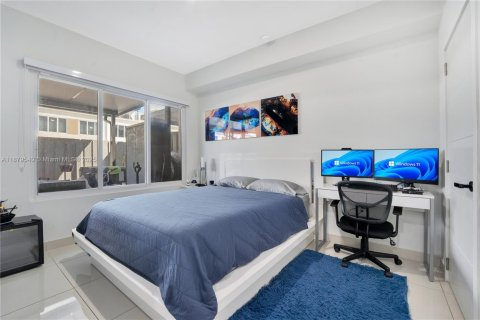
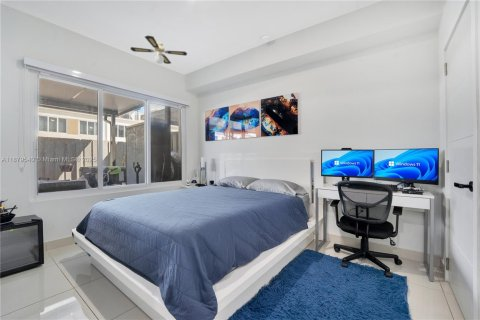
+ ceiling fan (159, 53)
